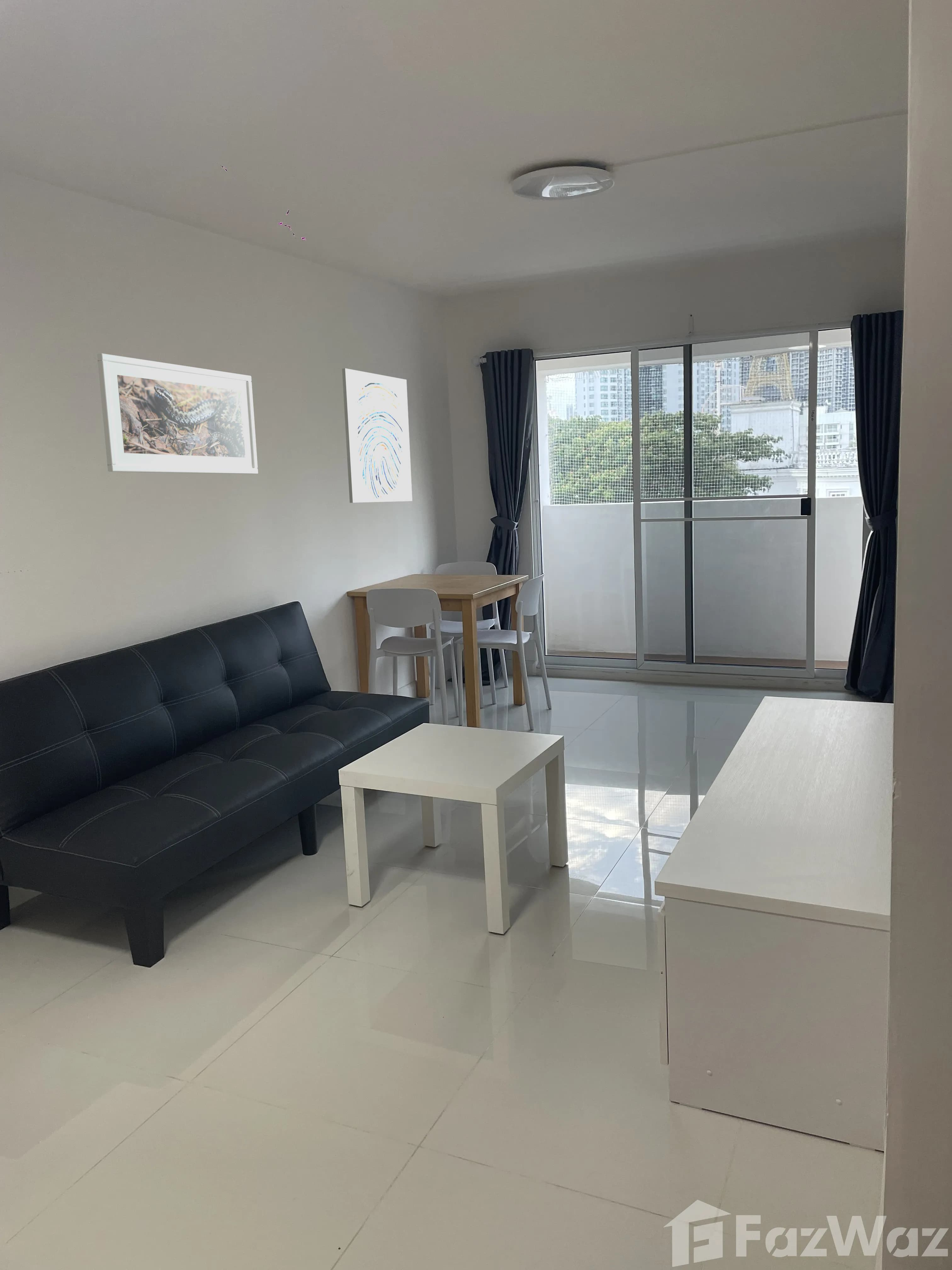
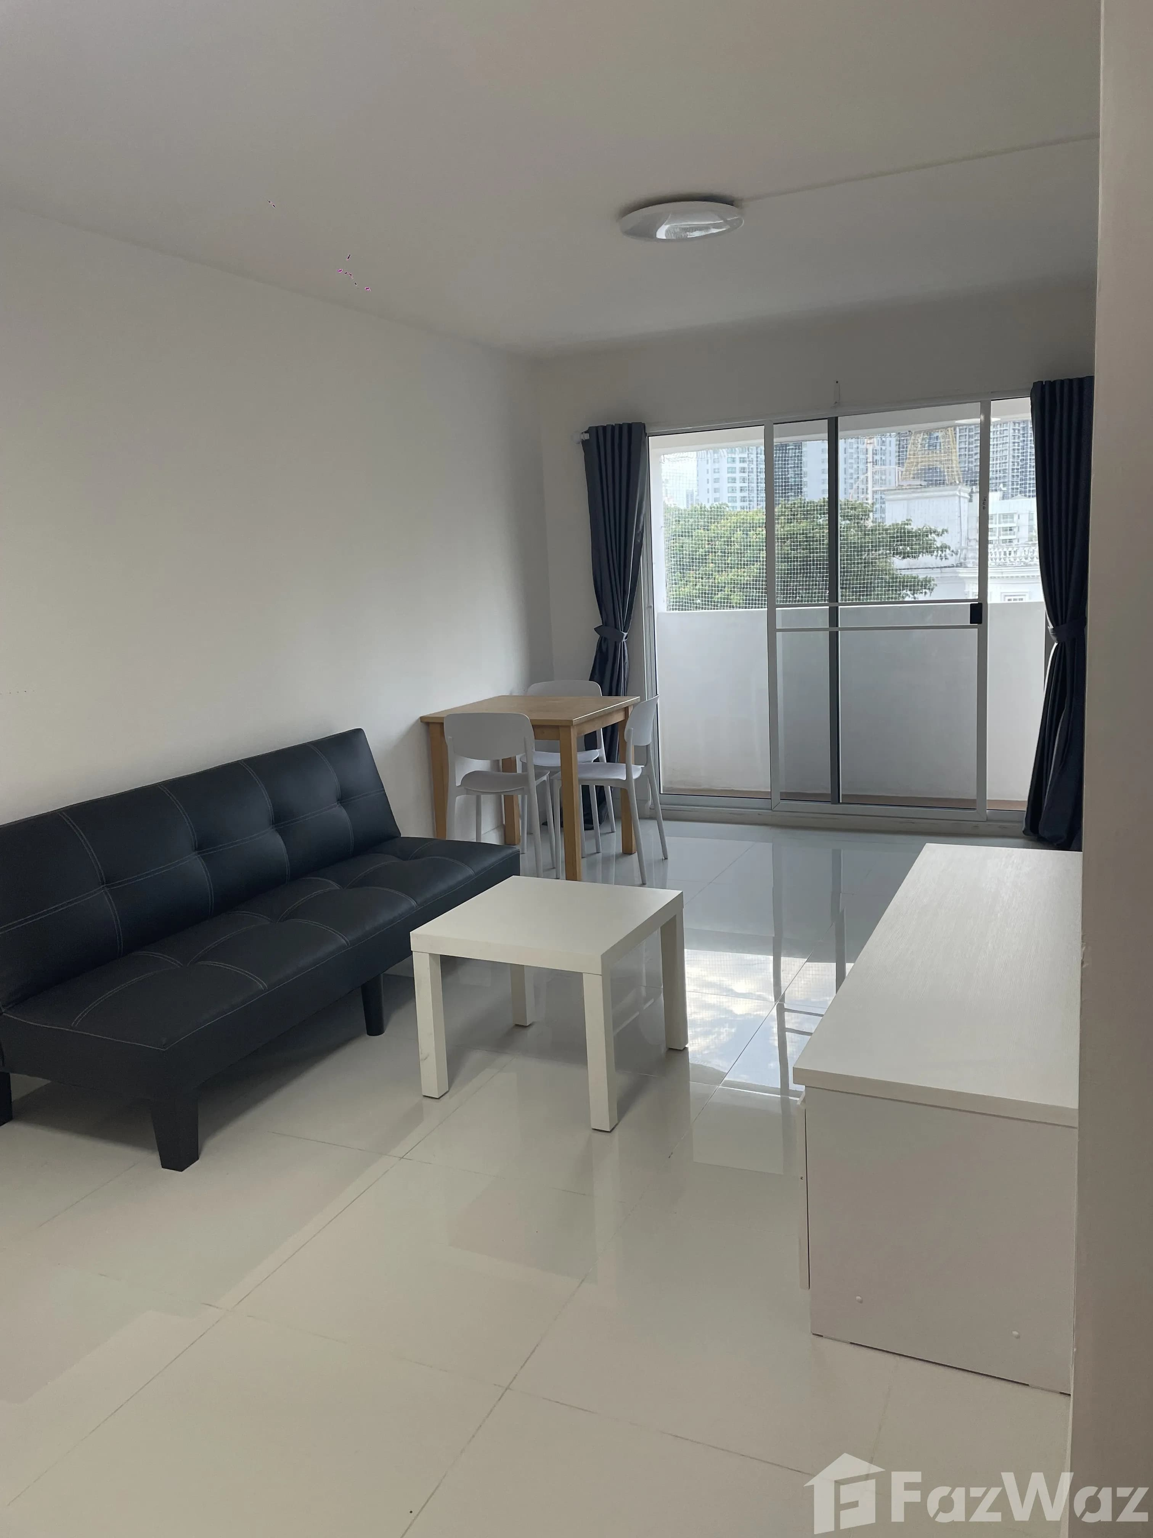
- wall art (379, 438)
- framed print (185, 420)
